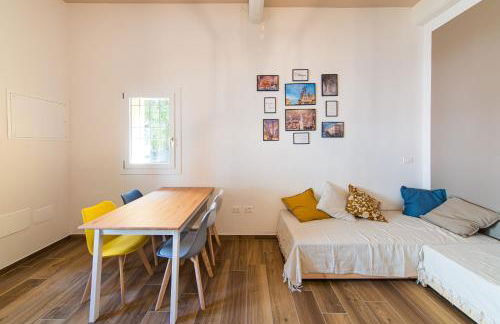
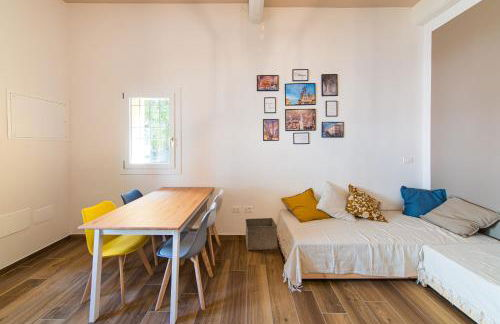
+ storage bin (260, 233)
